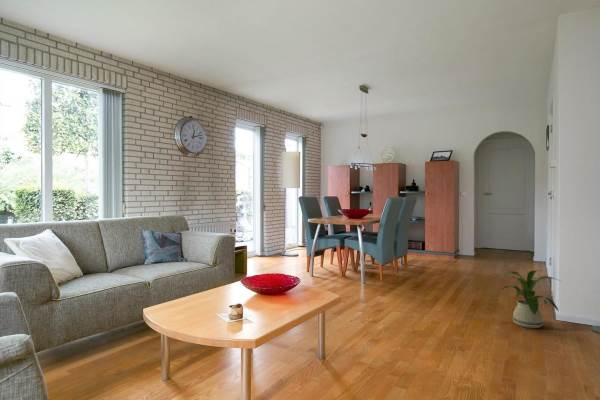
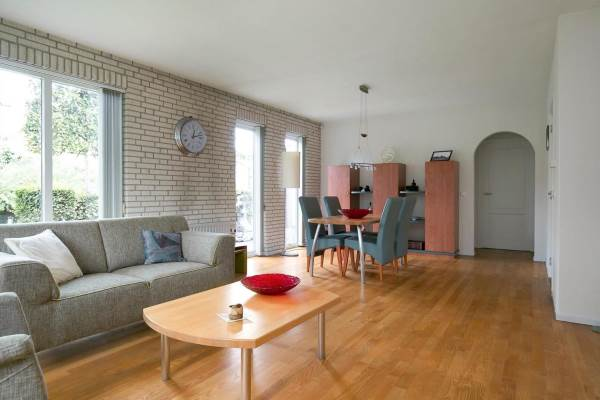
- house plant (529, 294)
